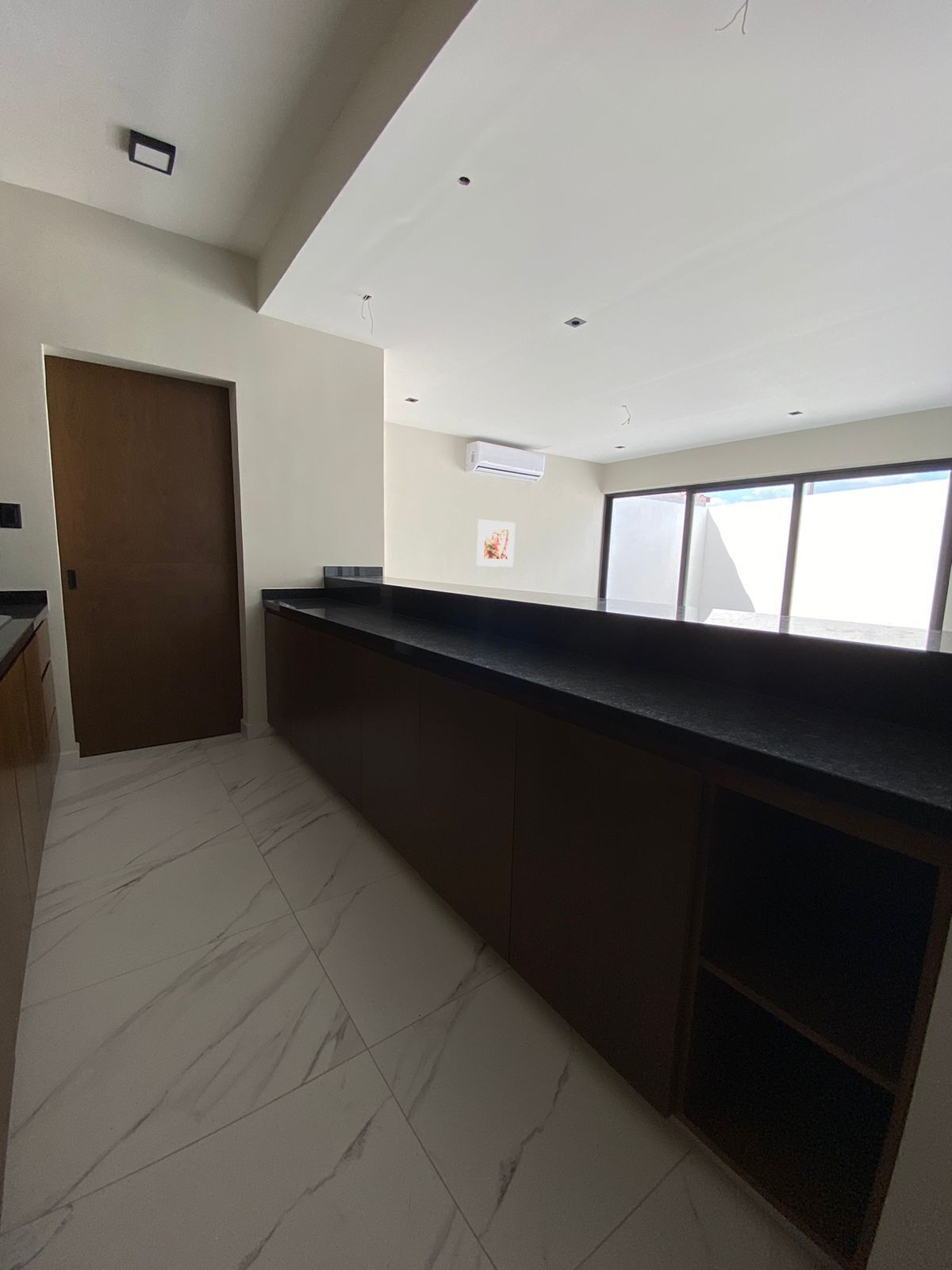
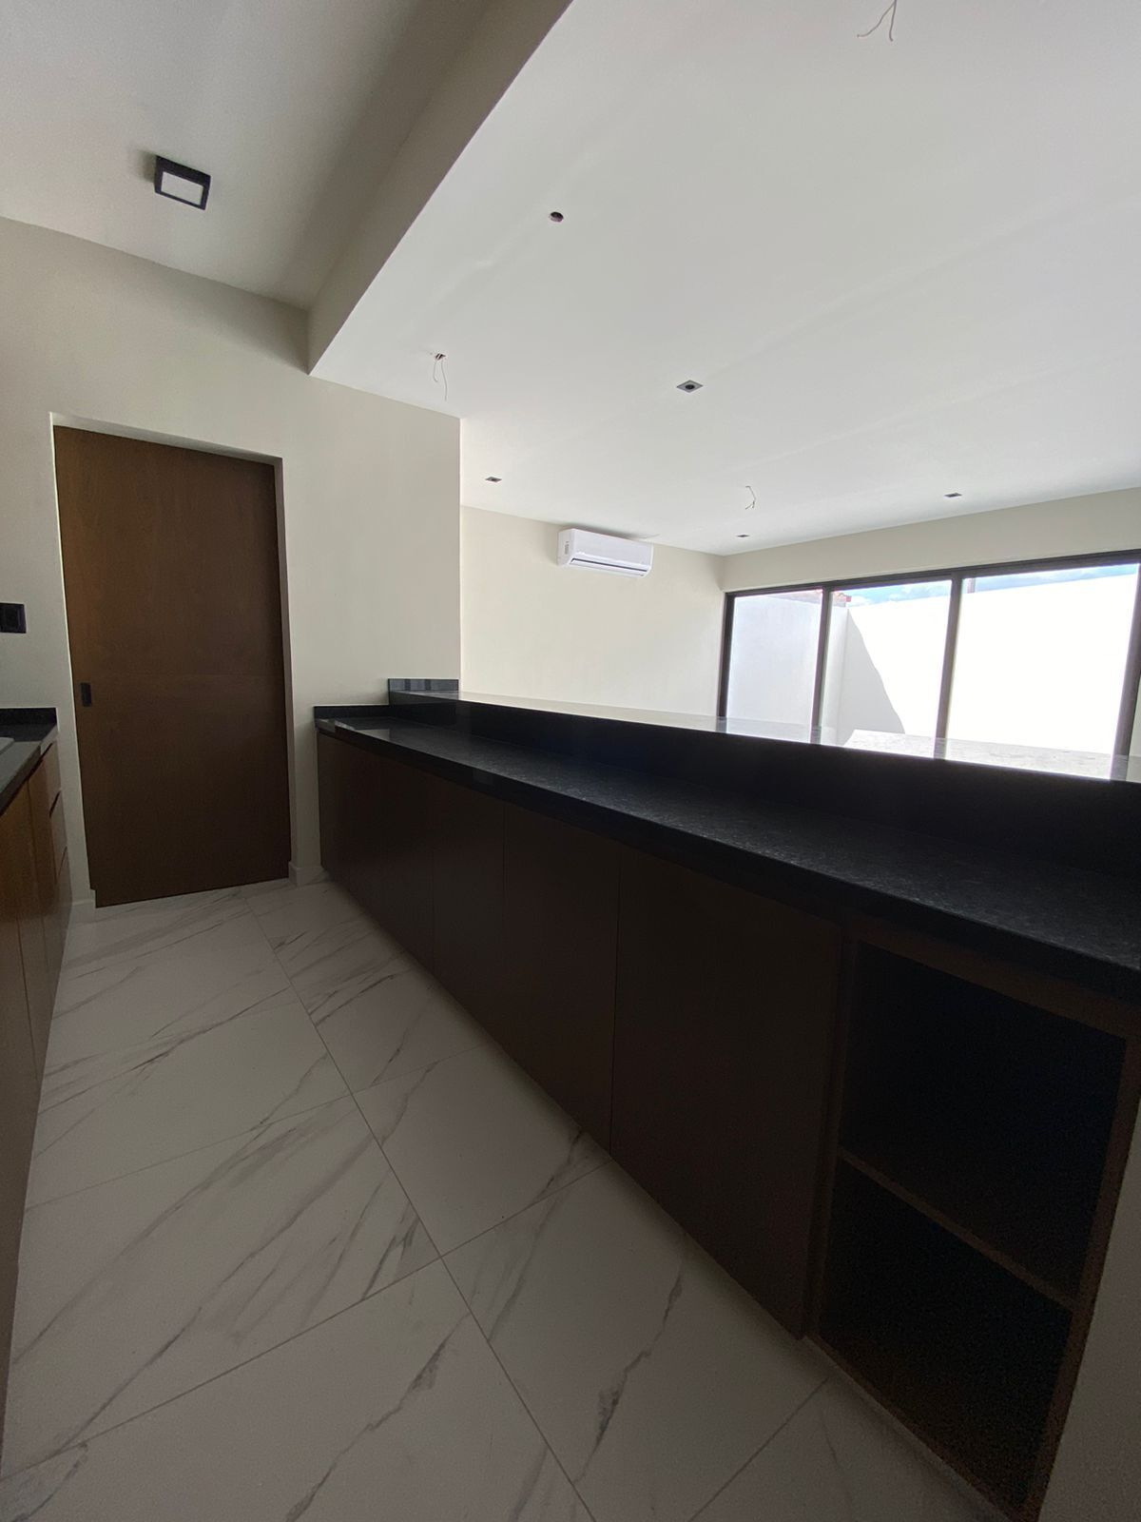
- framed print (496, 544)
